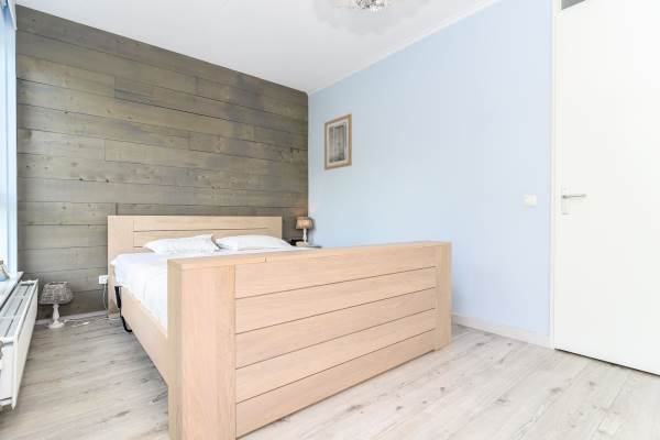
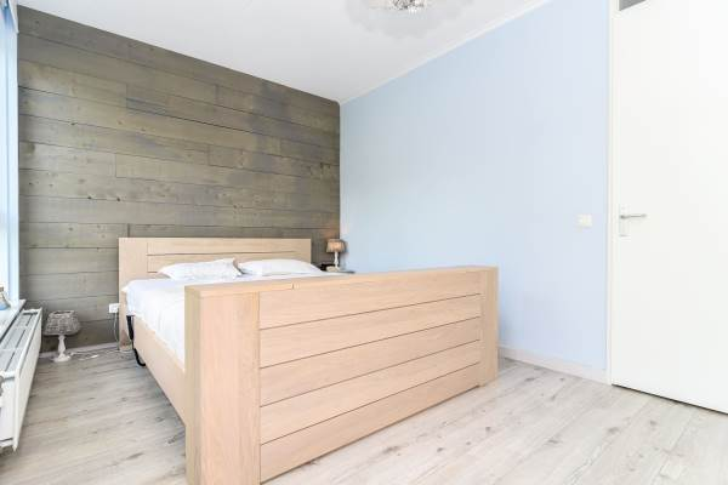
- wall art (337, 143)
